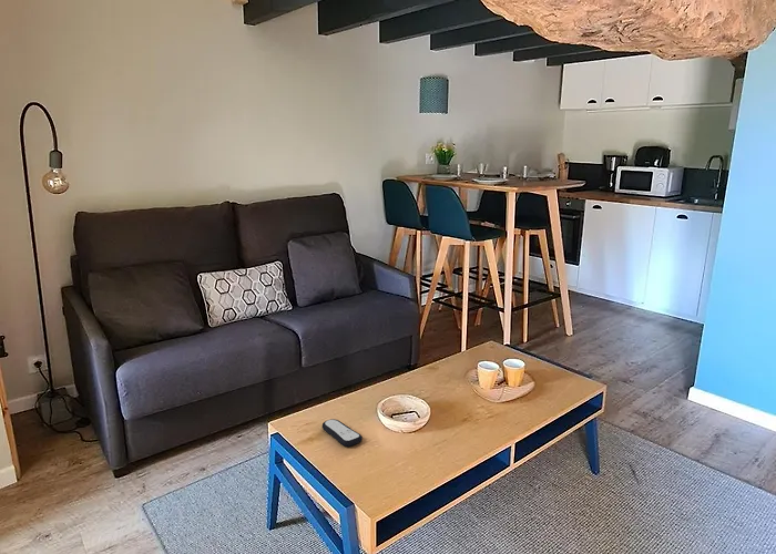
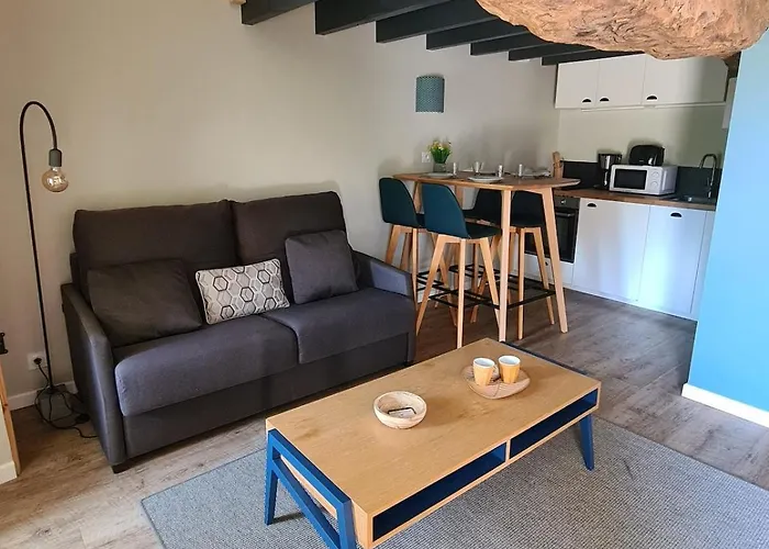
- remote control (340, 431)
